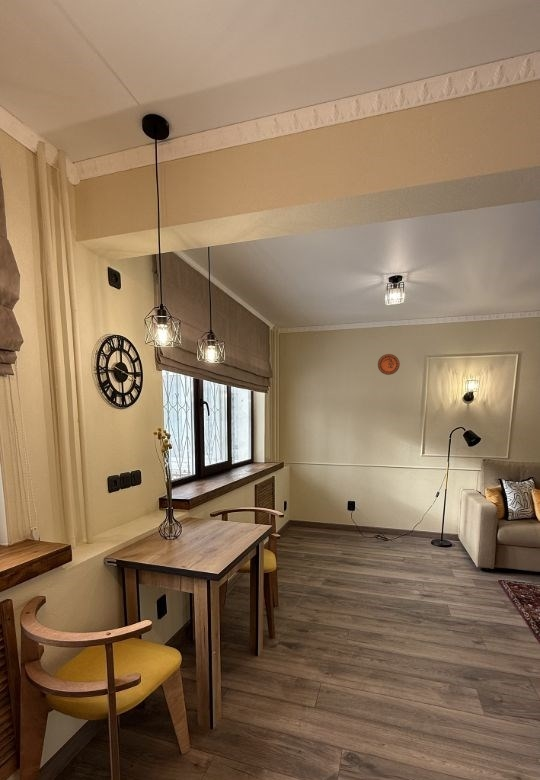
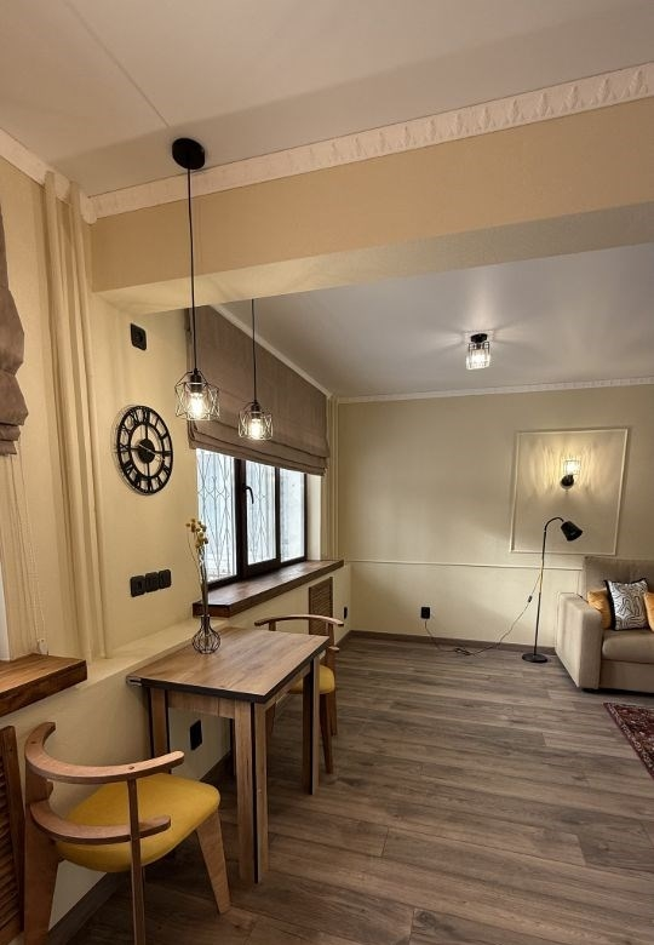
- decorative plate (388, 364)
